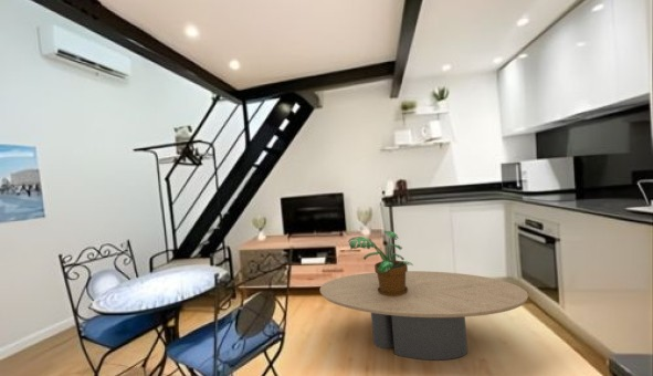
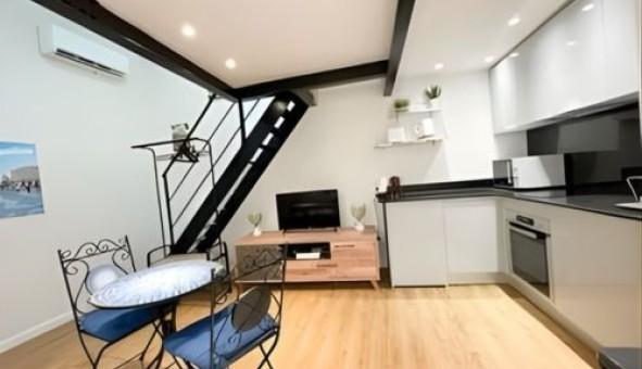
- potted plant (379, 262)
- coffee table (415, 316)
